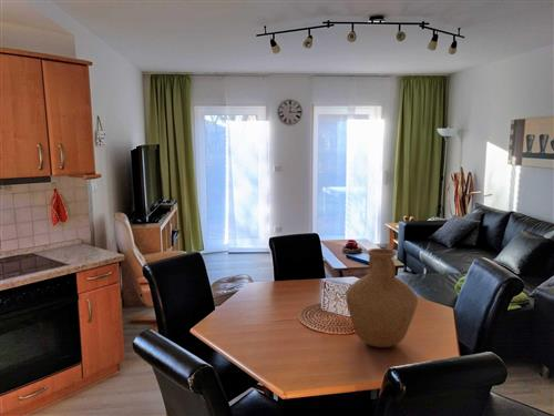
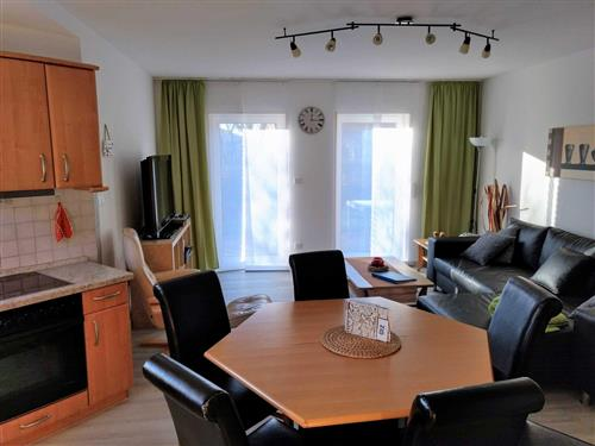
- vase (380, 297)
